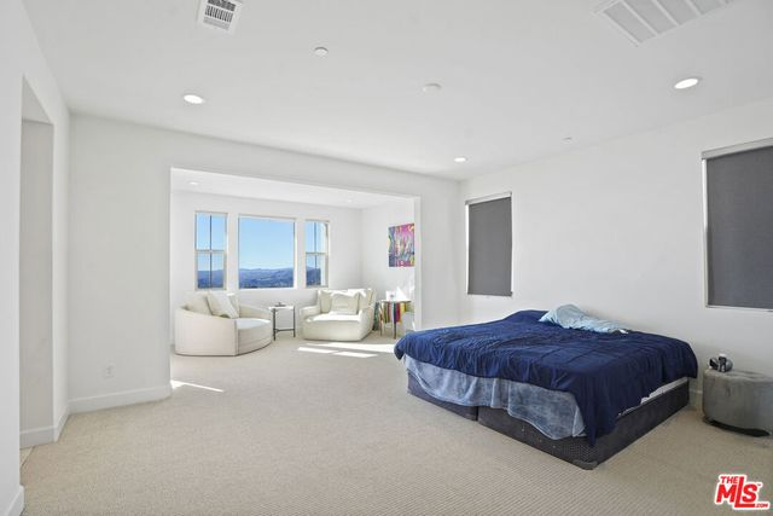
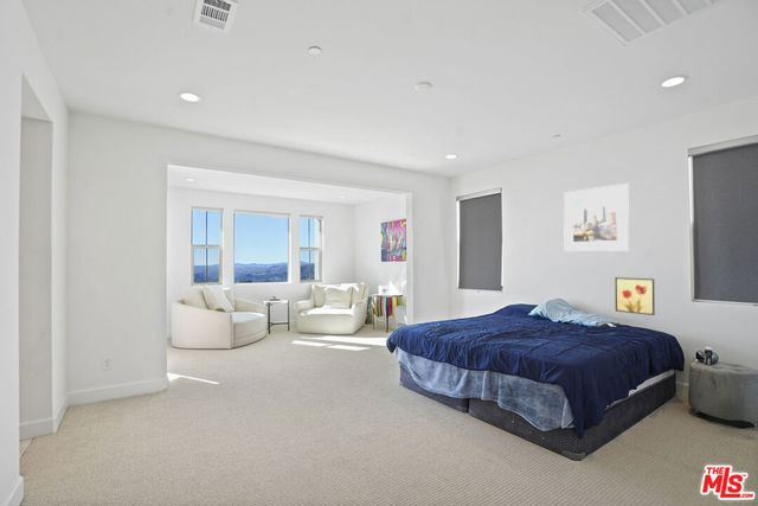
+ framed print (593, 219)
+ wall art (634, 295)
